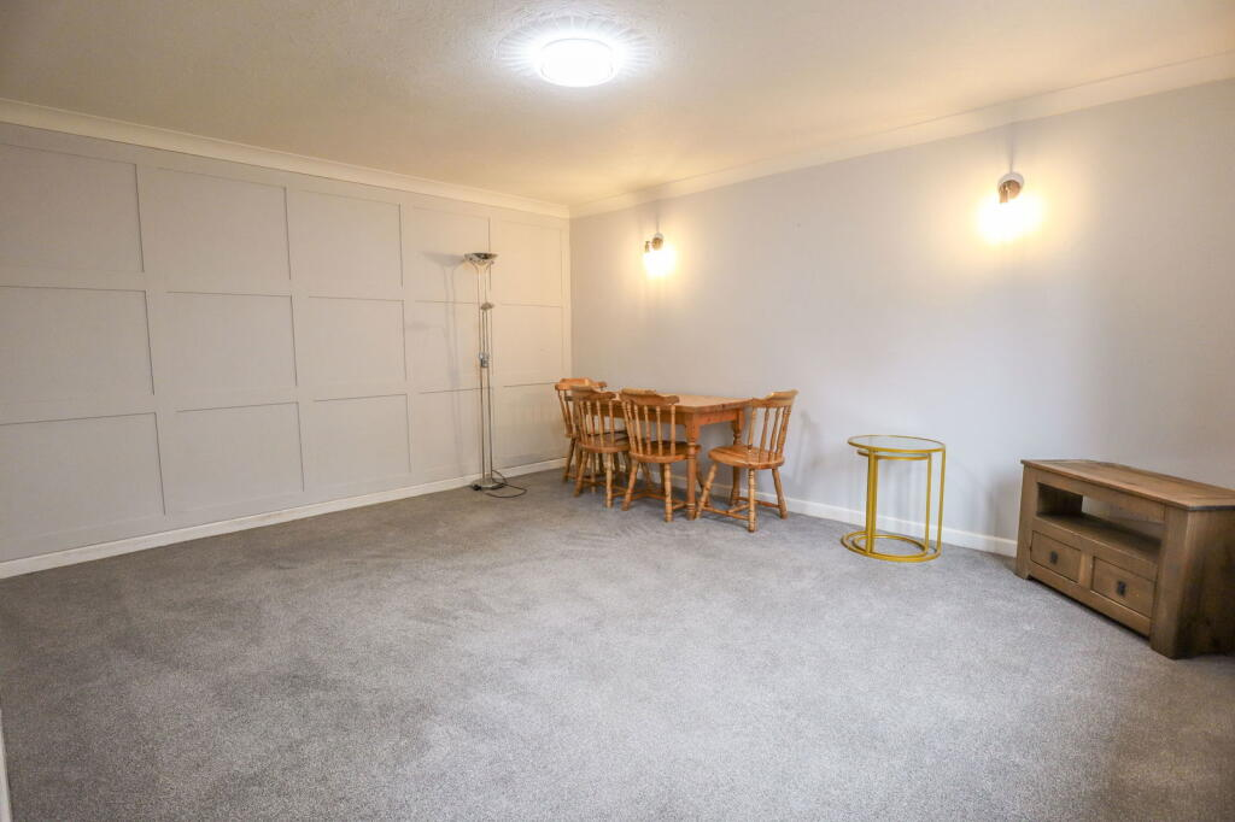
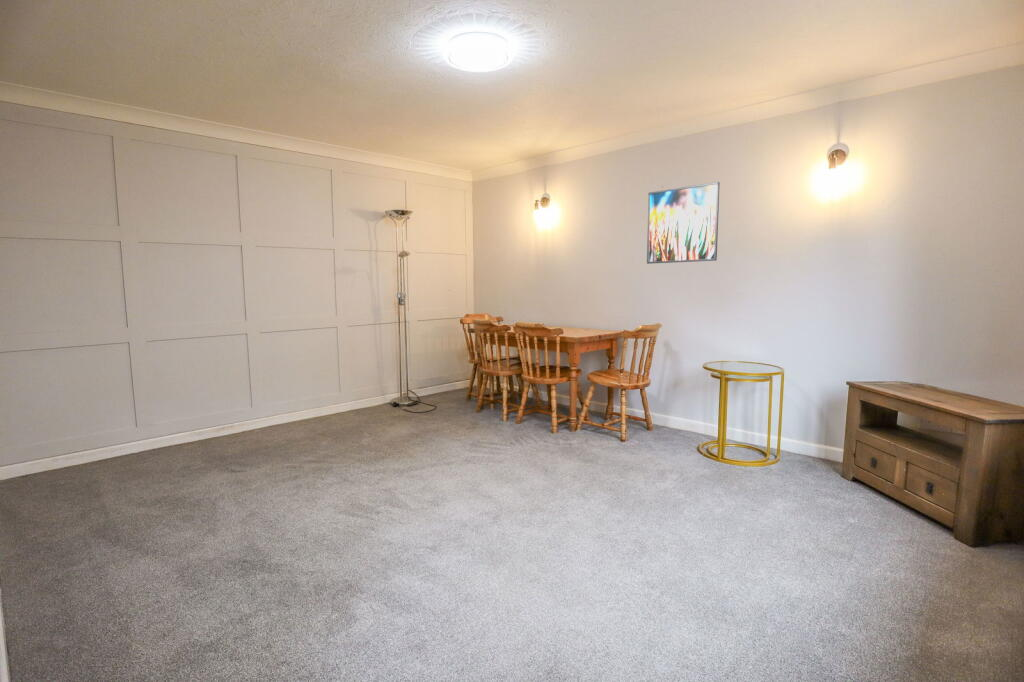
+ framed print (681, 225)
